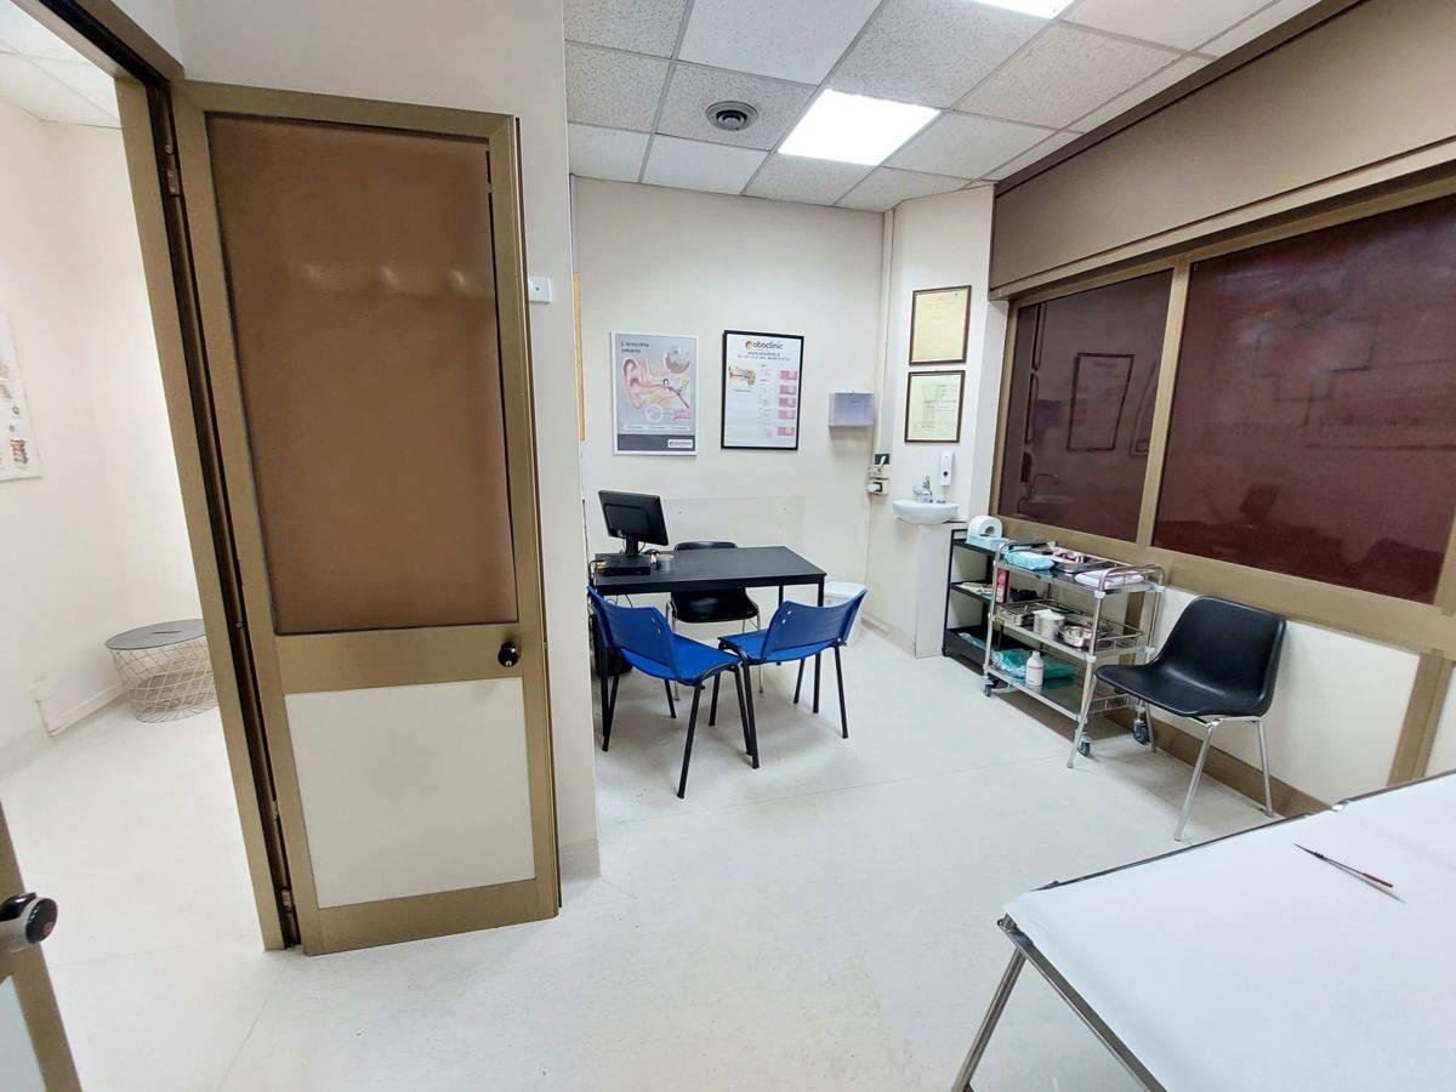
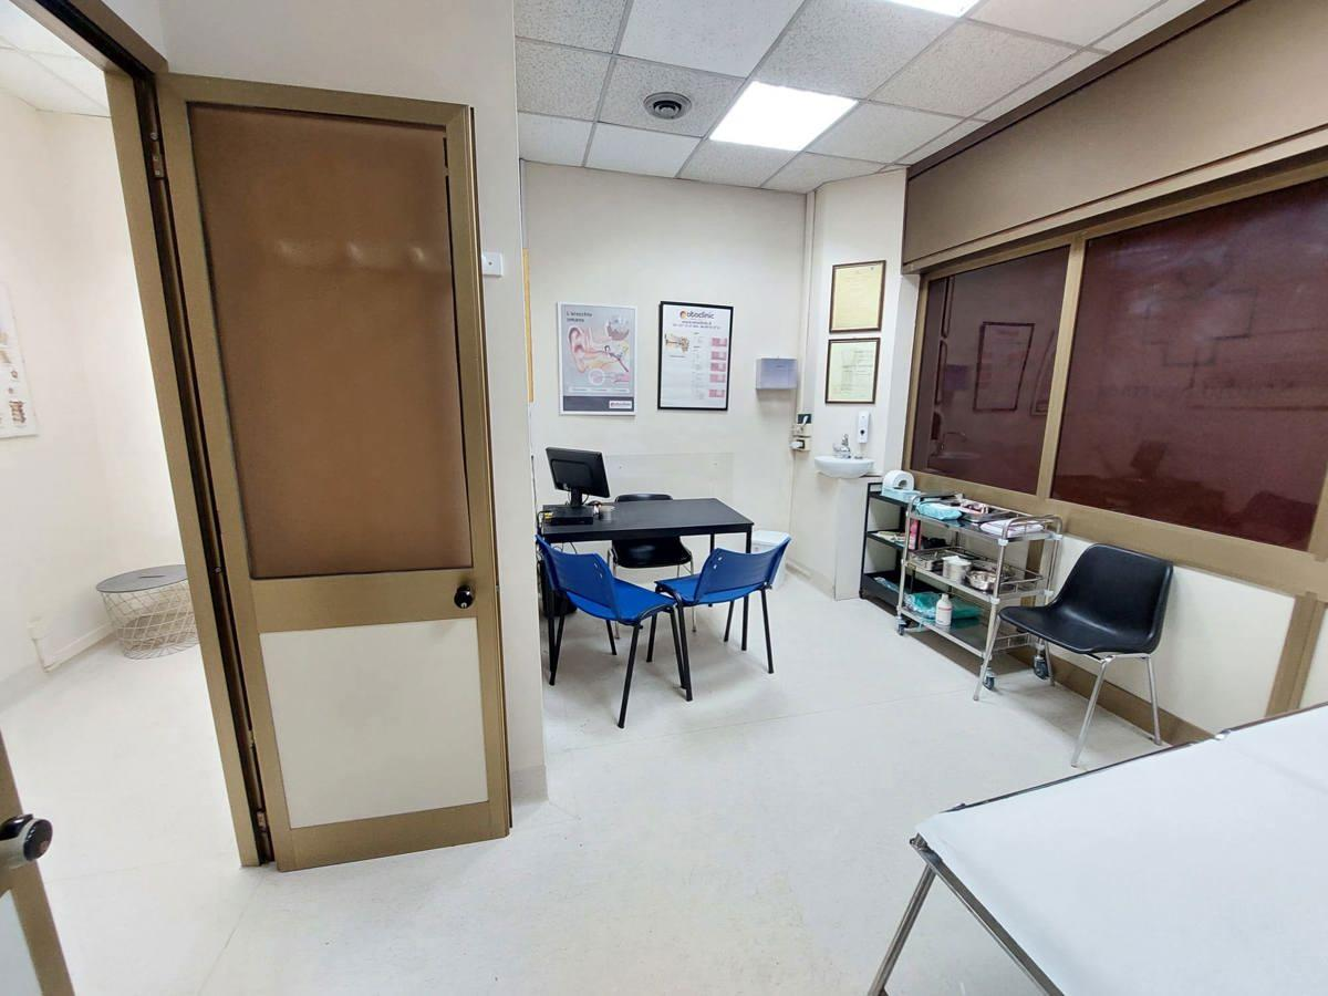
- pen (1338, 863)
